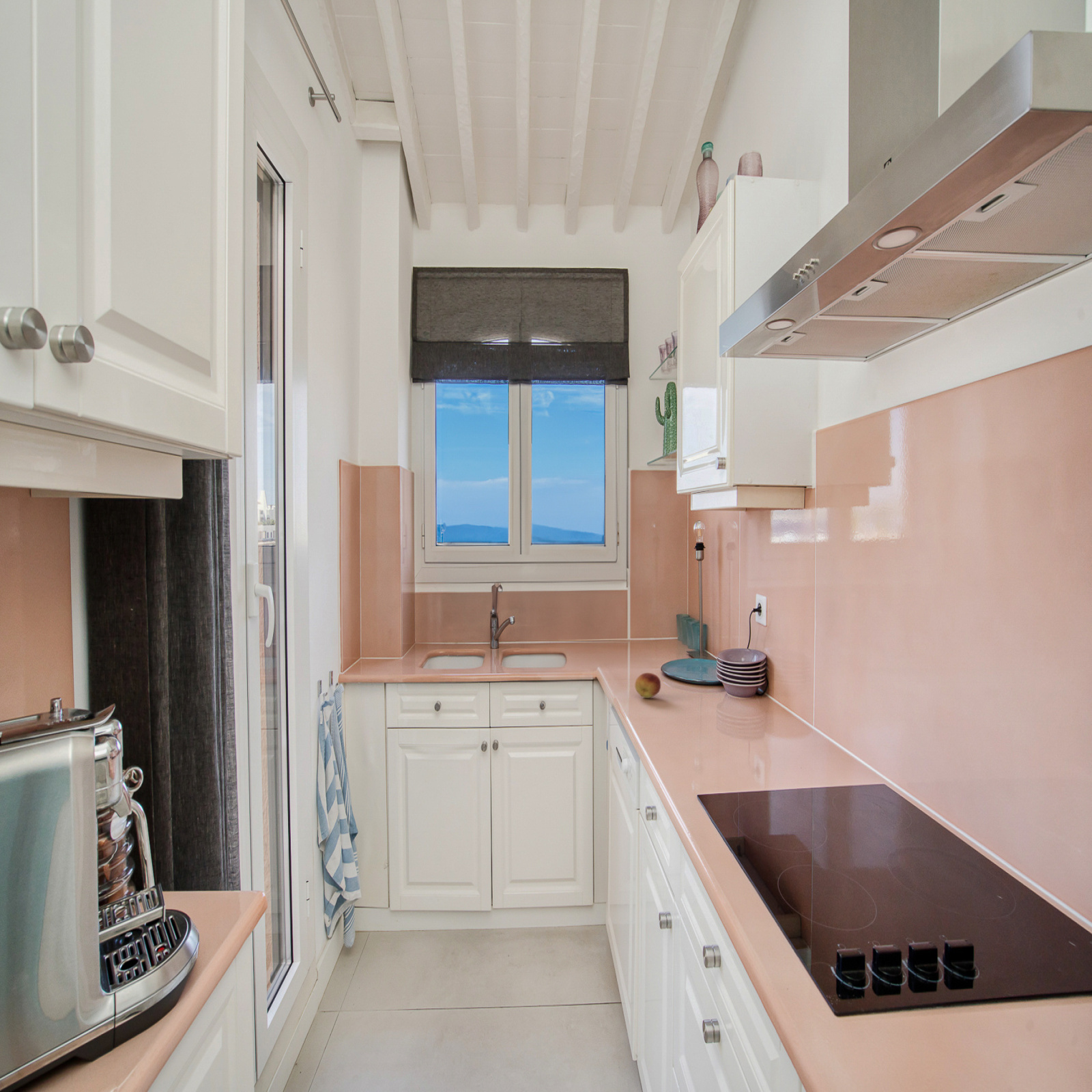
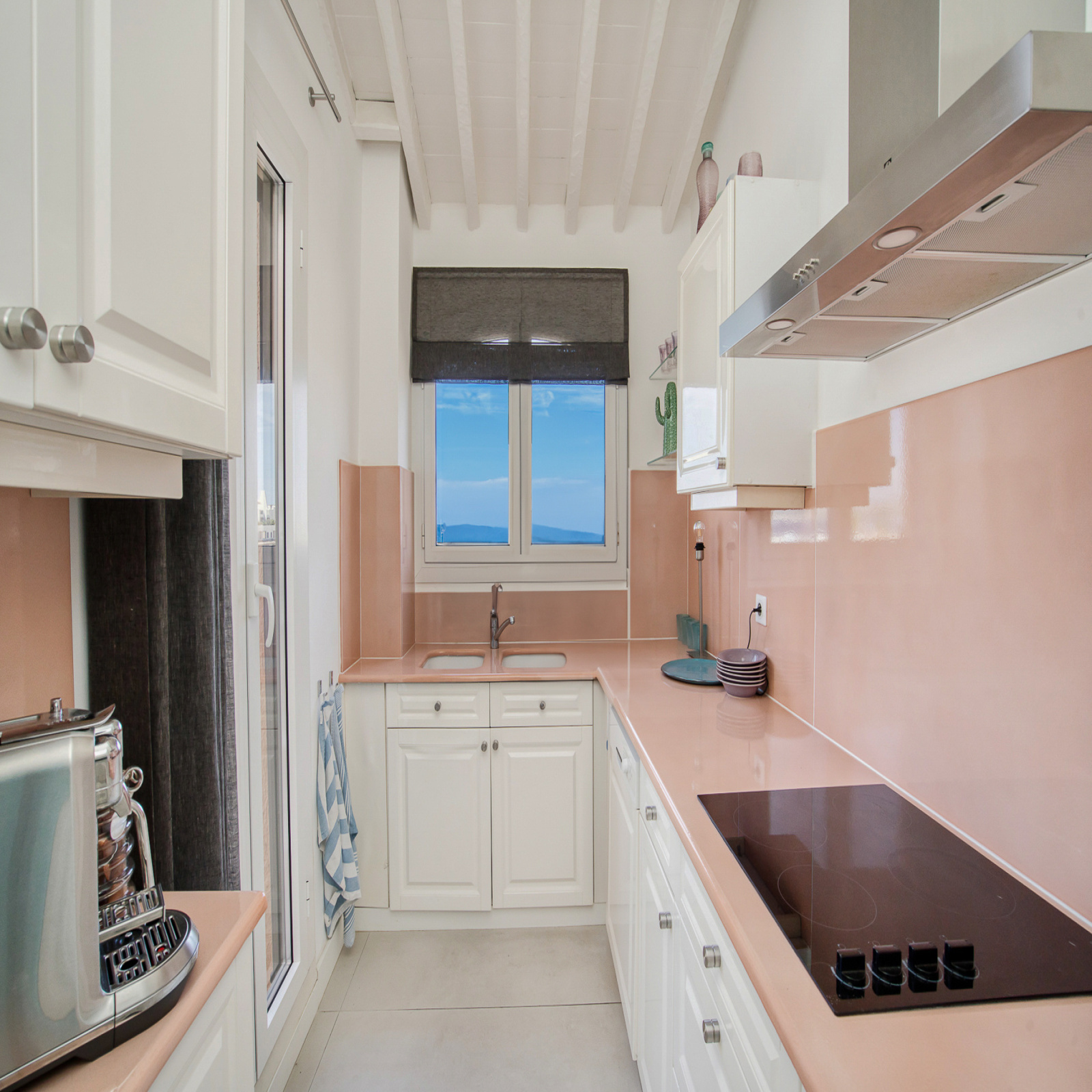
- fruit (648, 685)
